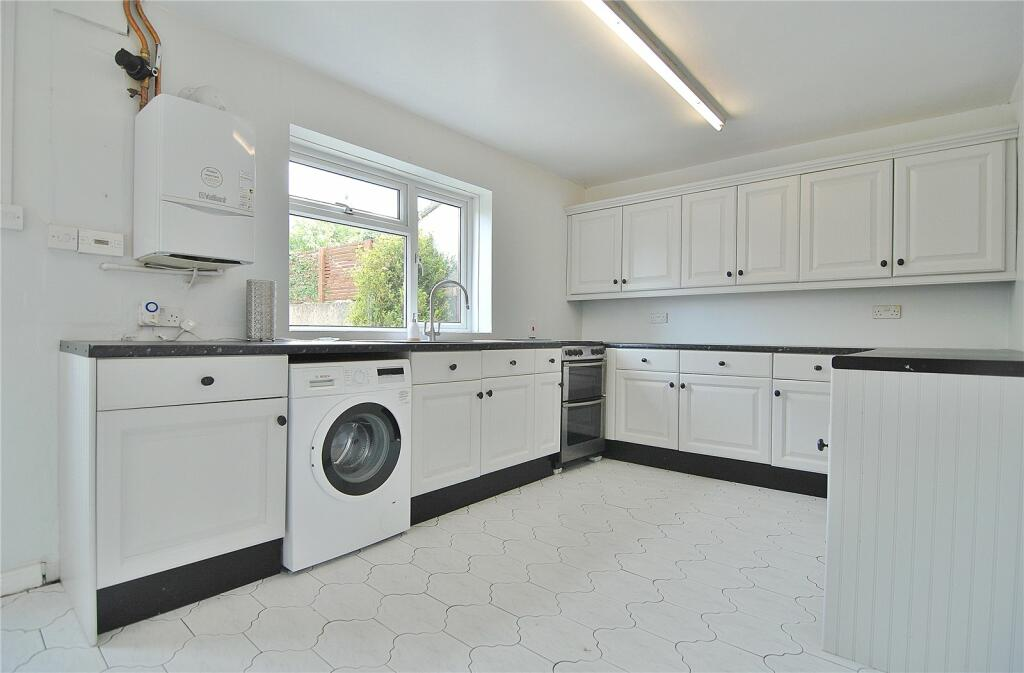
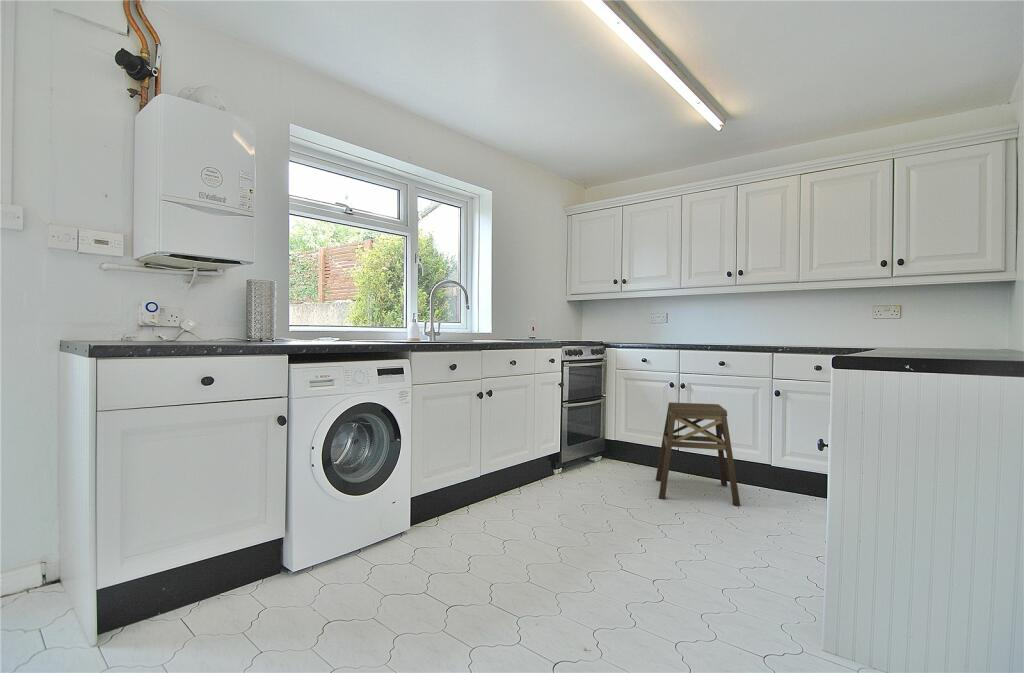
+ stool (695, 447)
